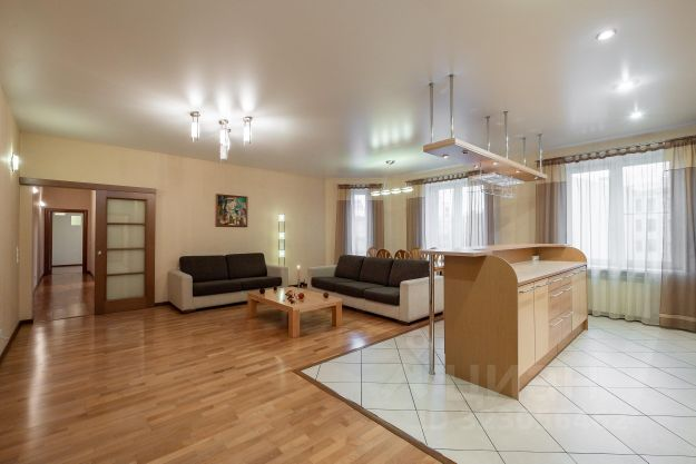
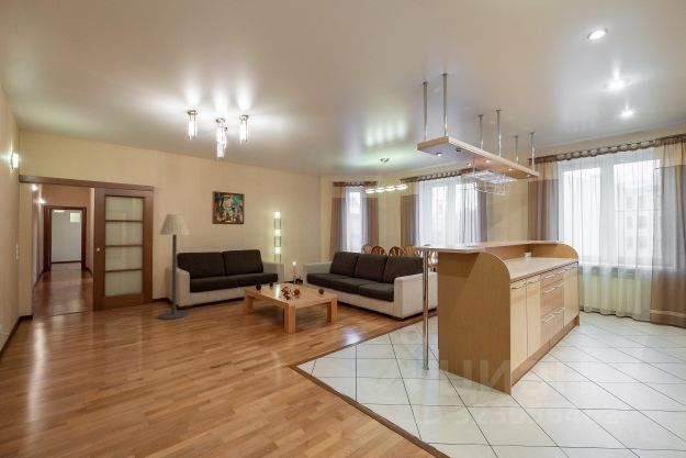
+ floor lamp (173, 265)
